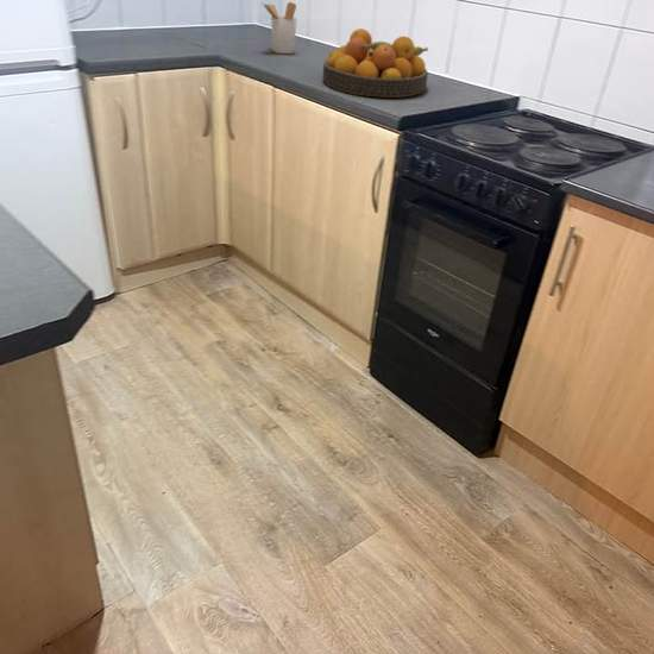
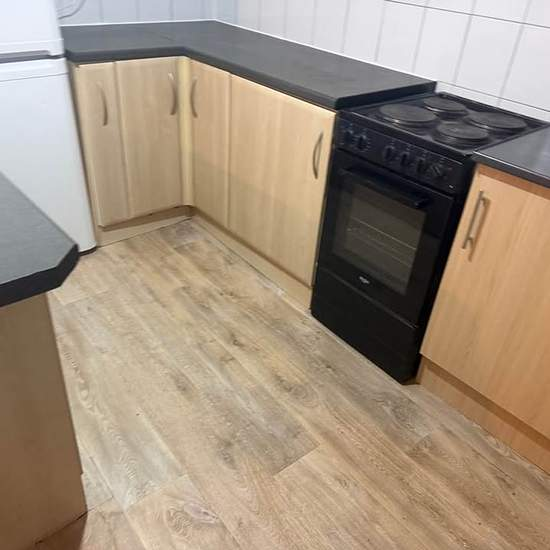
- utensil holder (277, 26)
- fruit bowl (376, 59)
